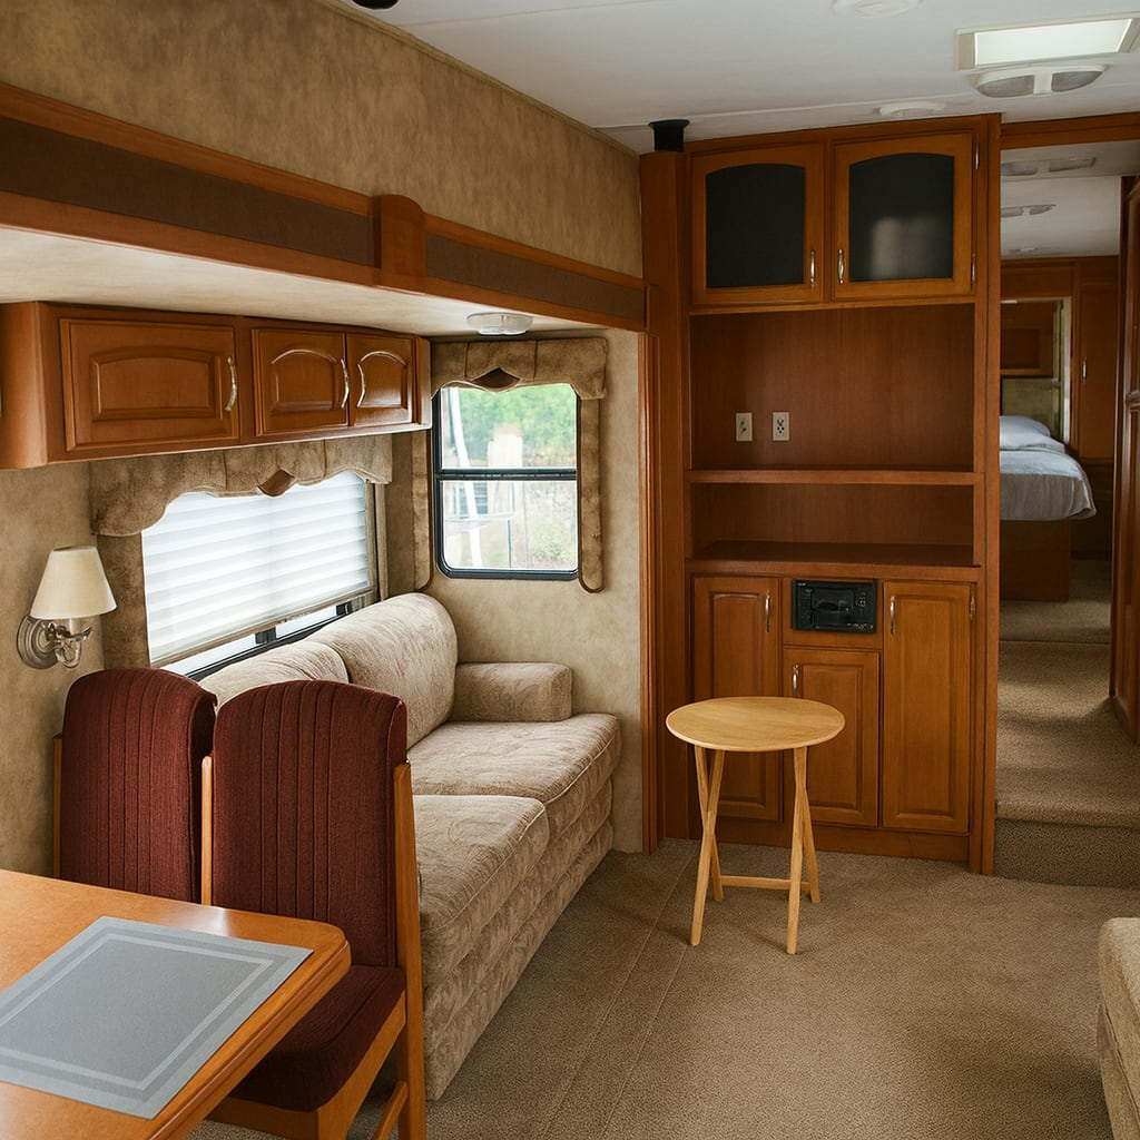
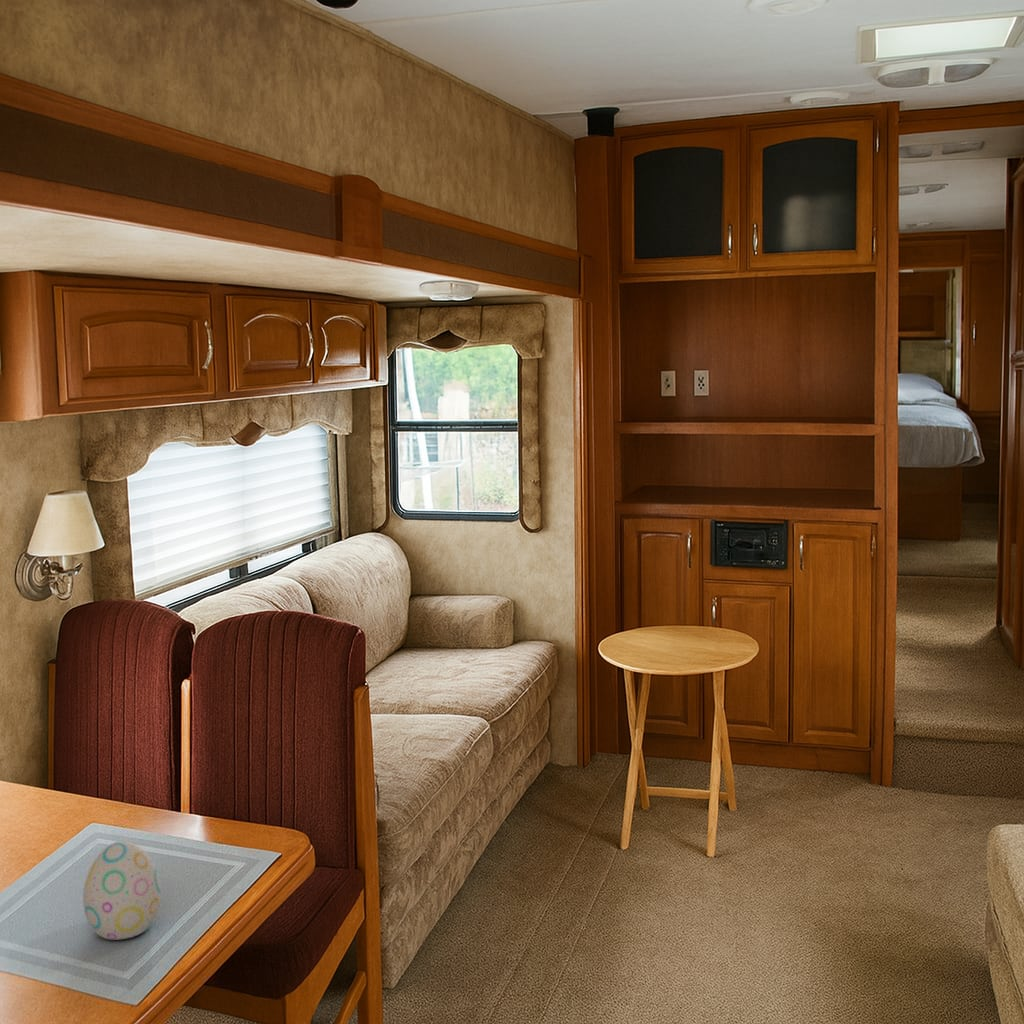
+ decorative egg (122, 885)
